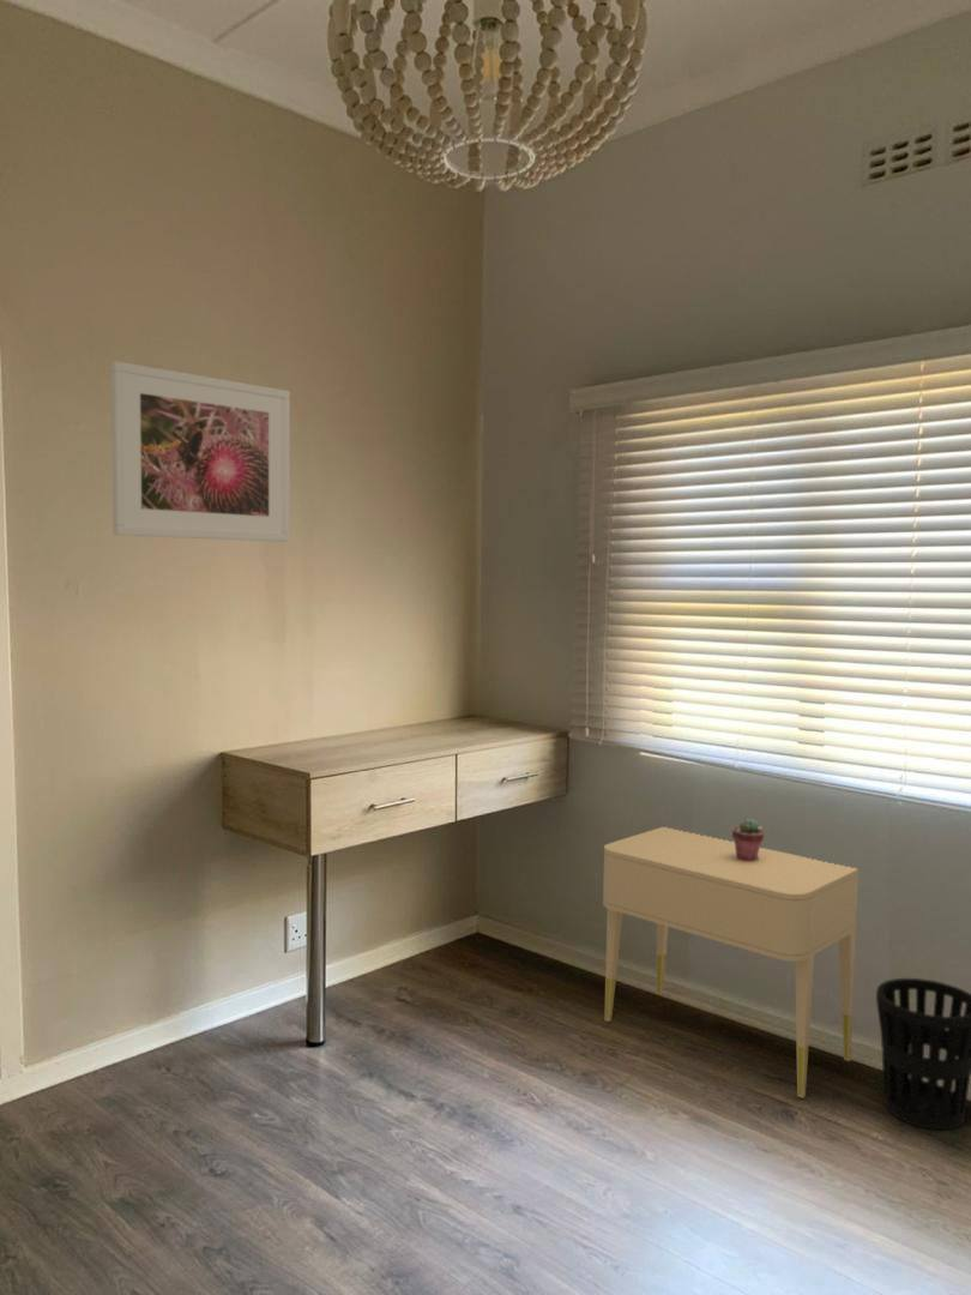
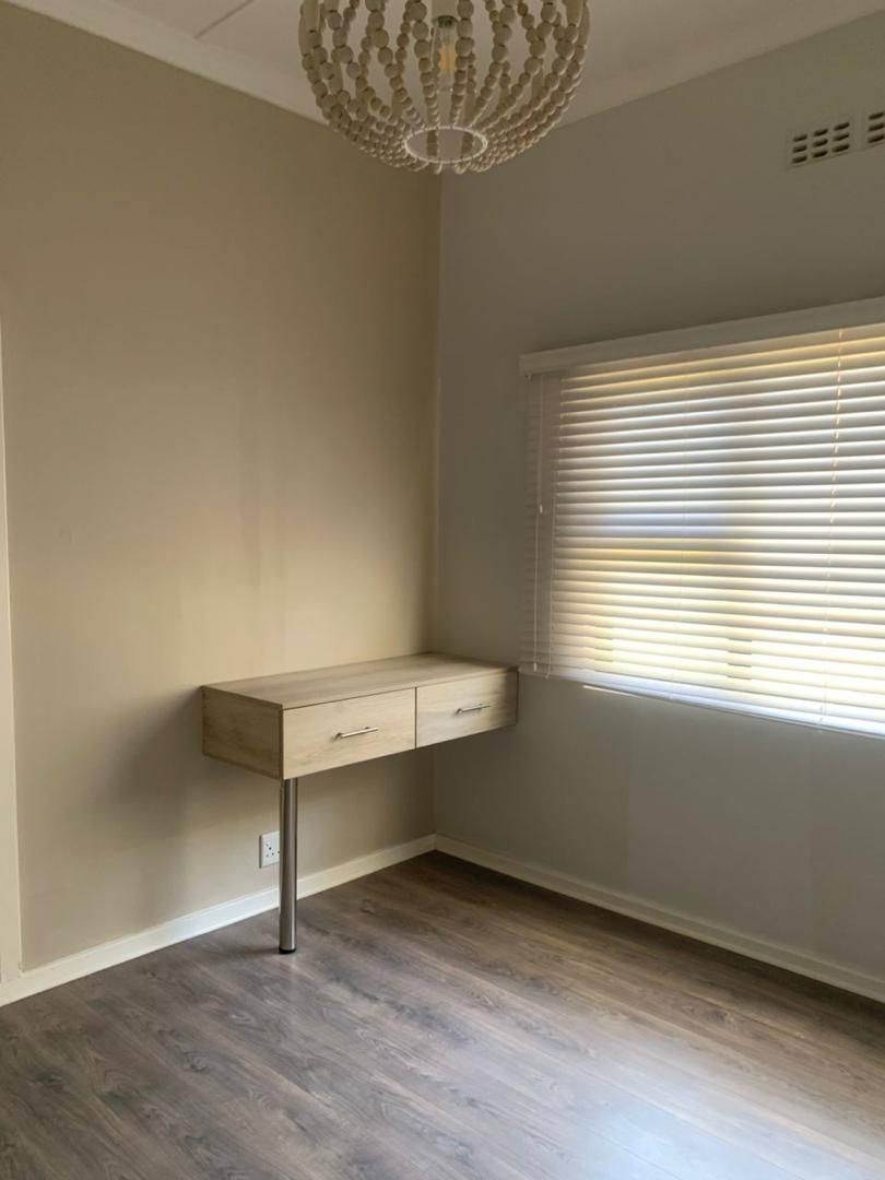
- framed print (206, 458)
- nightstand (724, 942)
- wastebasket (923, 1053)
- potted succulent (748, 837)
